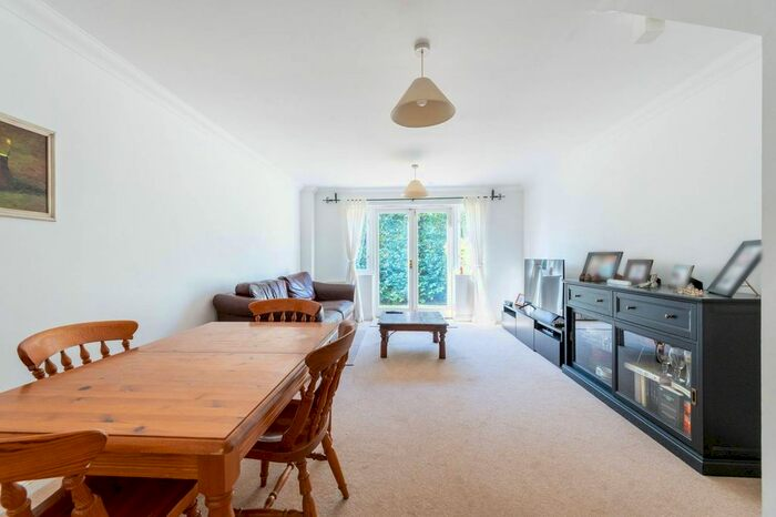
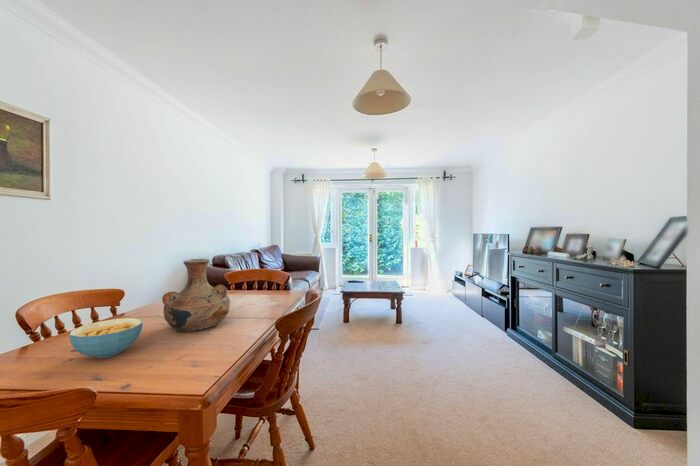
+ cereal bowl (108, 340)
+ vase (198, 292)
